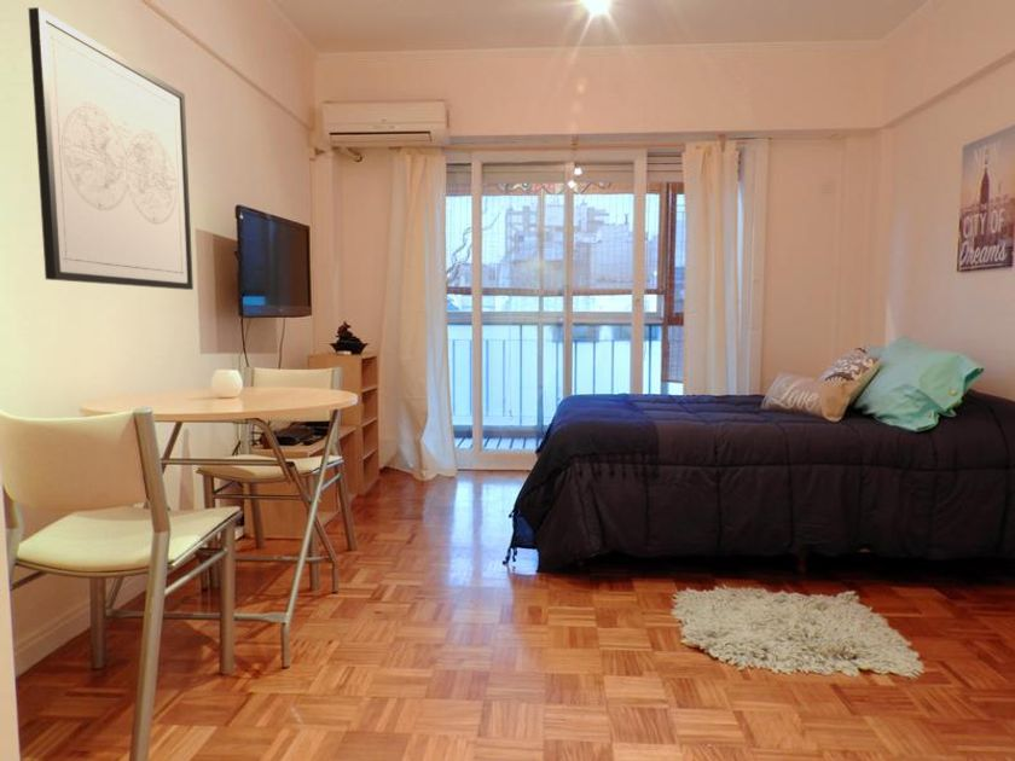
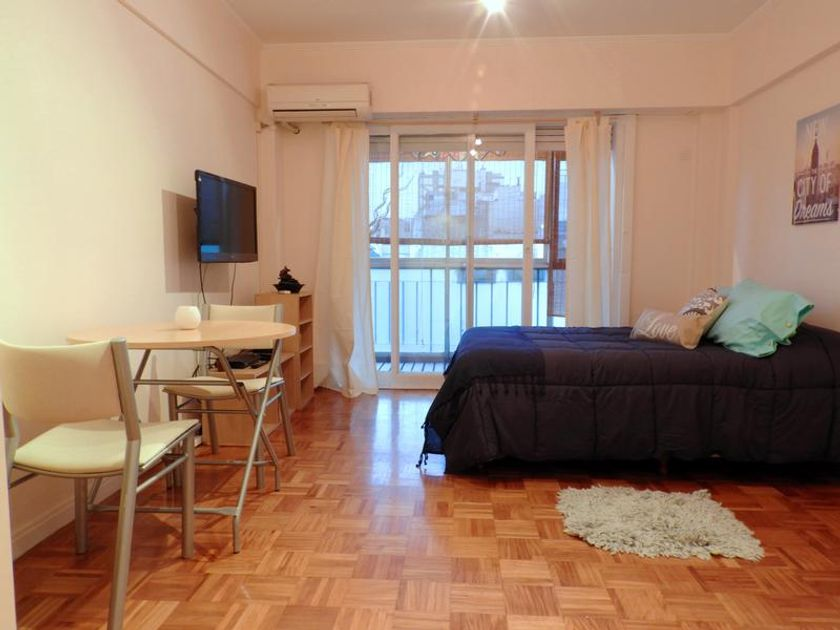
- wall art (124, 173)
